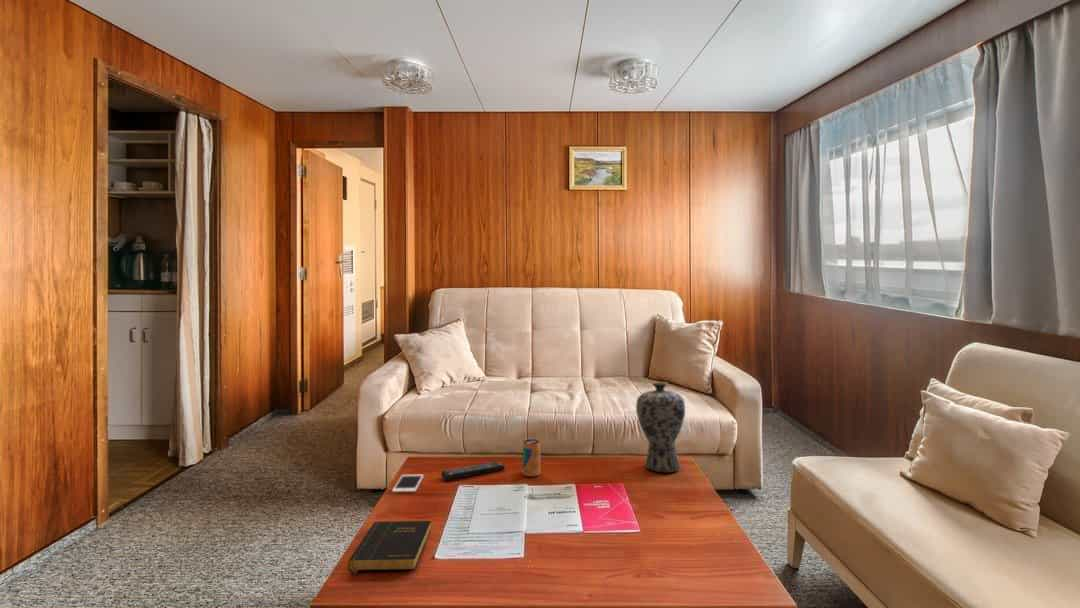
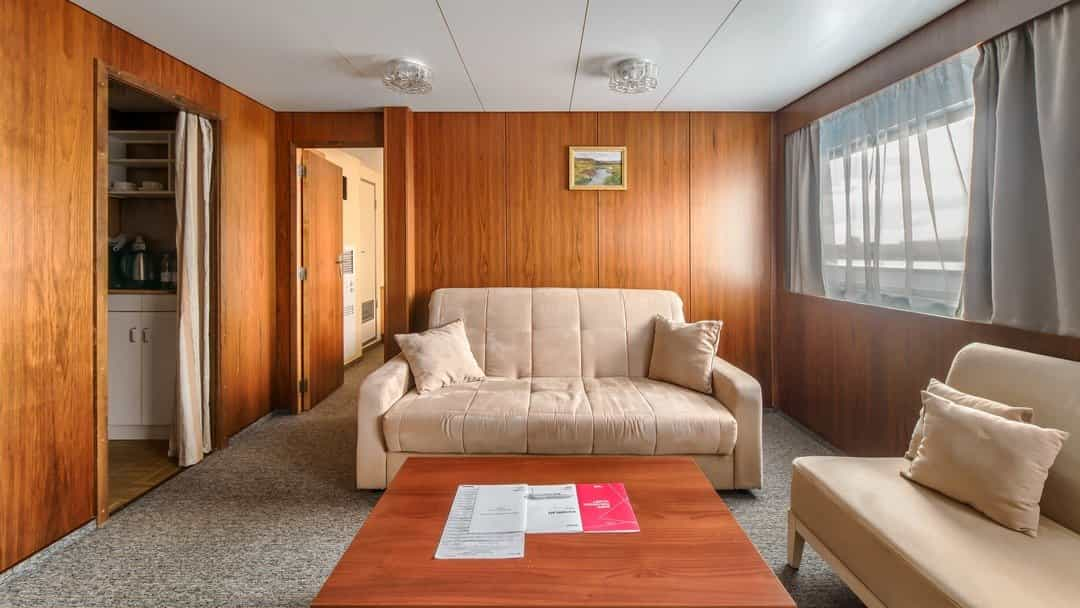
- remote control (473, 470)
- vase (660, 425)
- beverage can (531, 457)
- book (392, 545)
- cell phone (408, 483)
